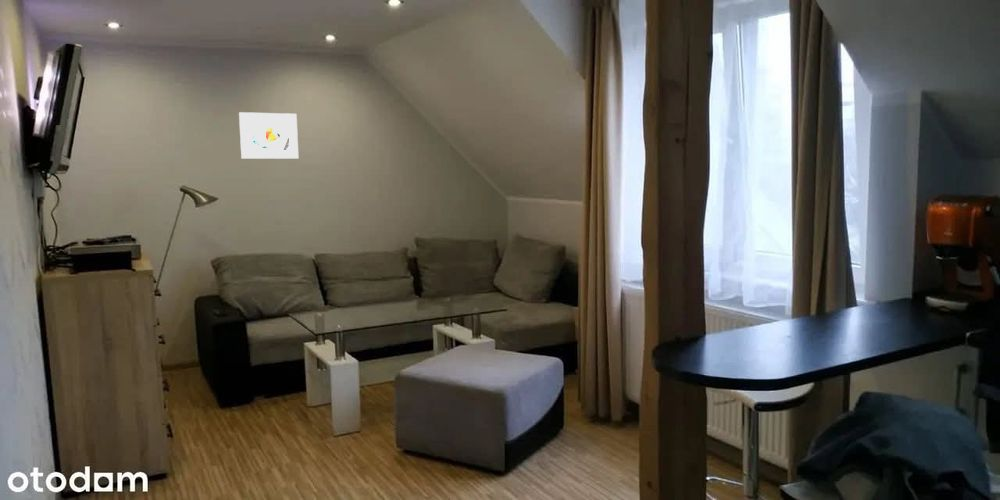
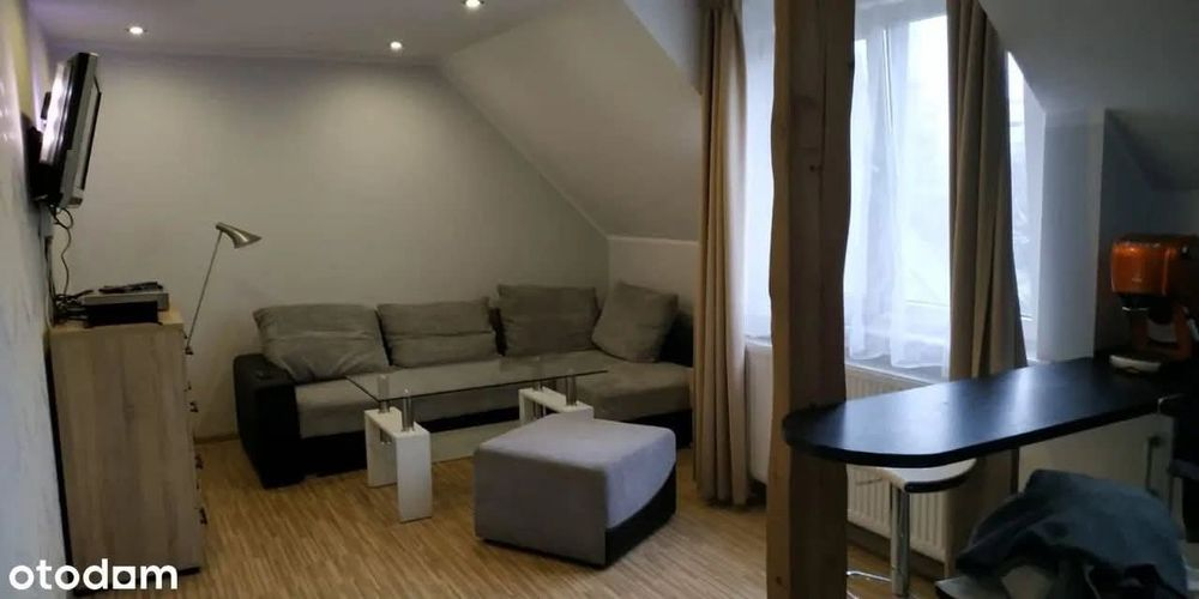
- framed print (269, 135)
